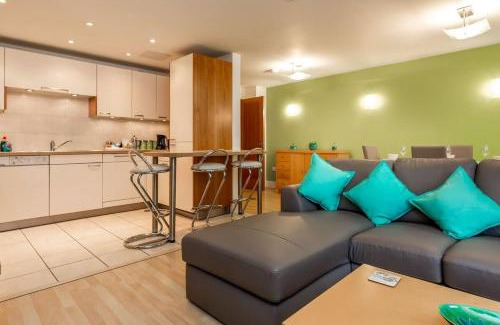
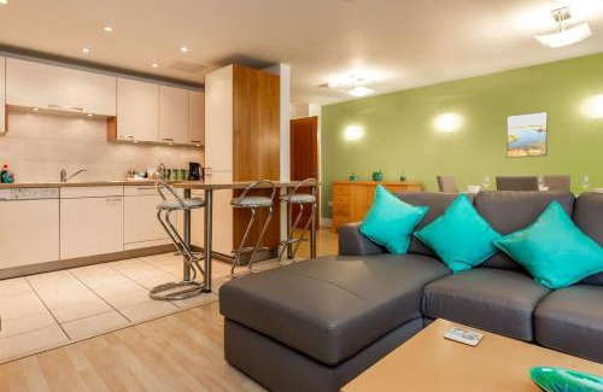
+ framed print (526, 135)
